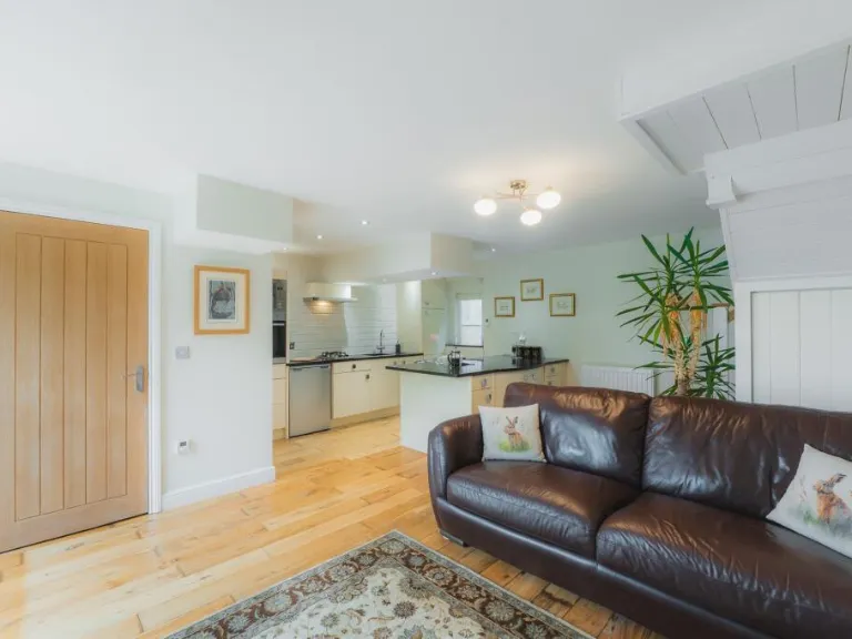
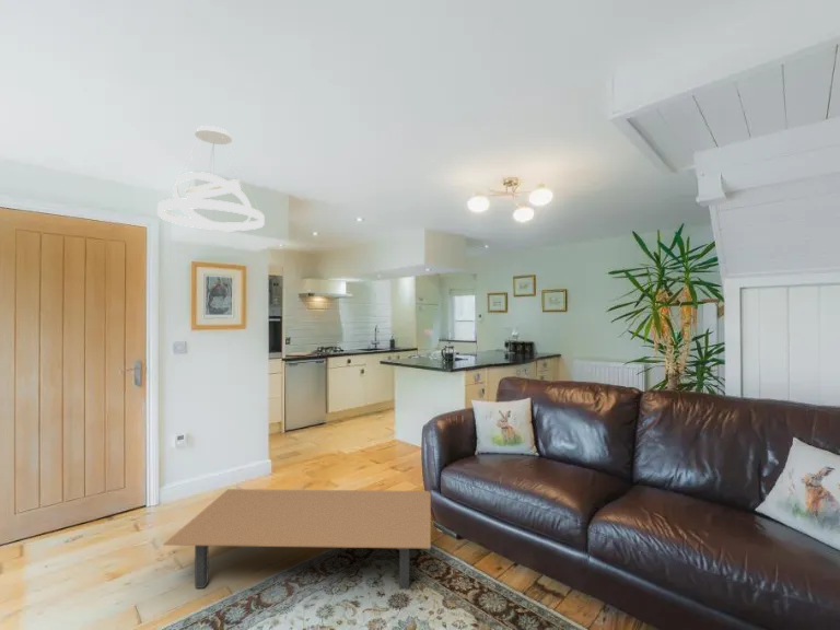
+ coffee table (314, 537)
+ pendant light (213, 178)
